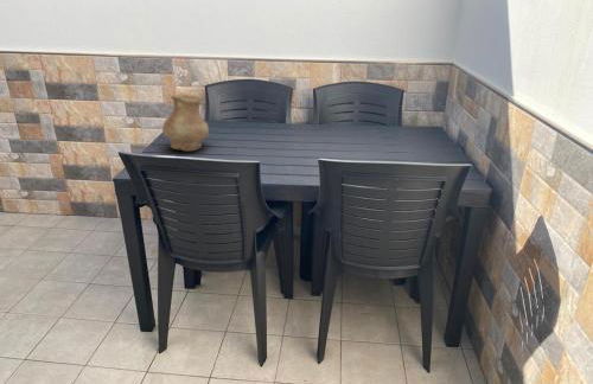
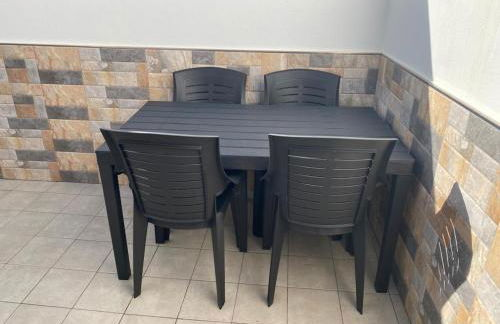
- vase (185, 122)
